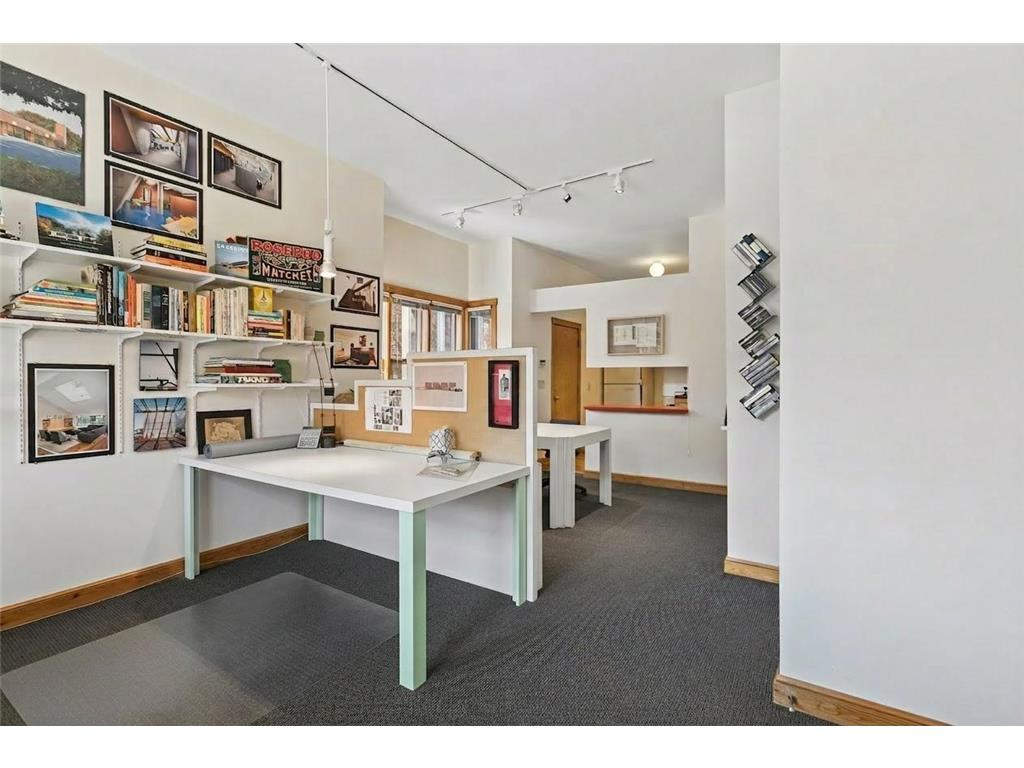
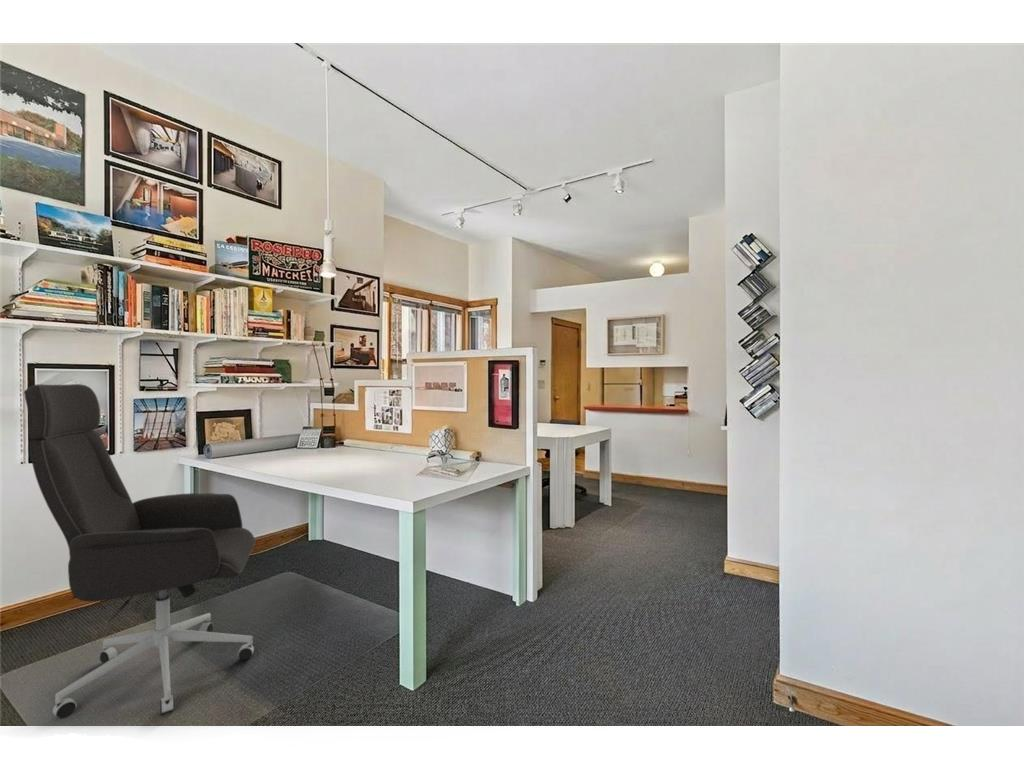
+ office chair (152, 529)
